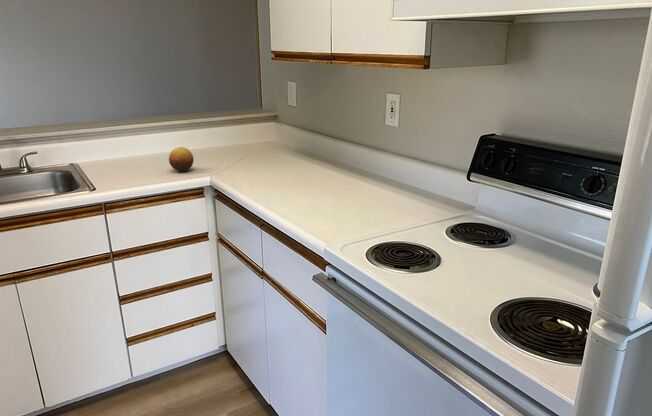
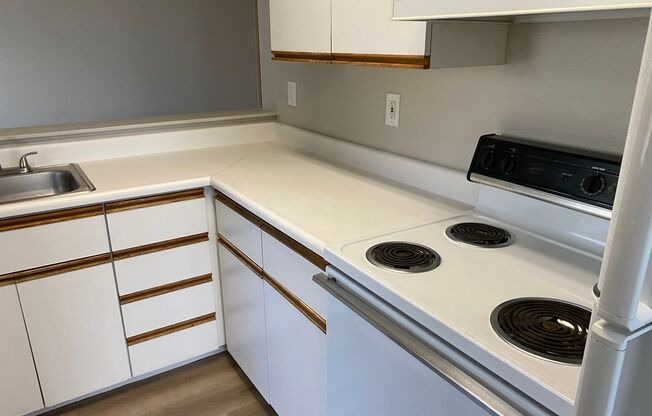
- fruit (181, 159)
